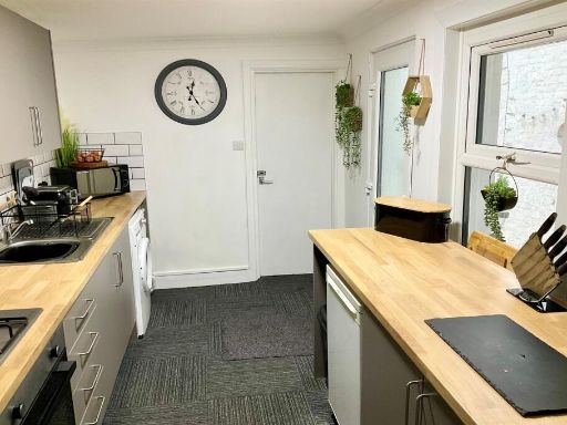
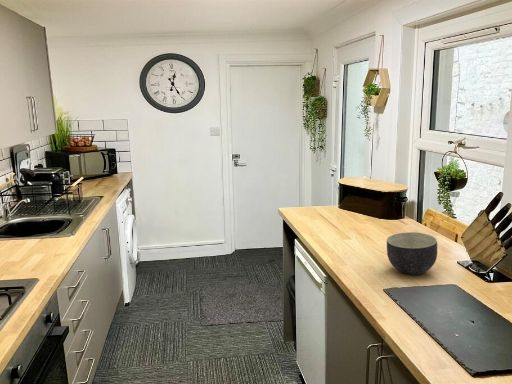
+ bowl (411, 254)
